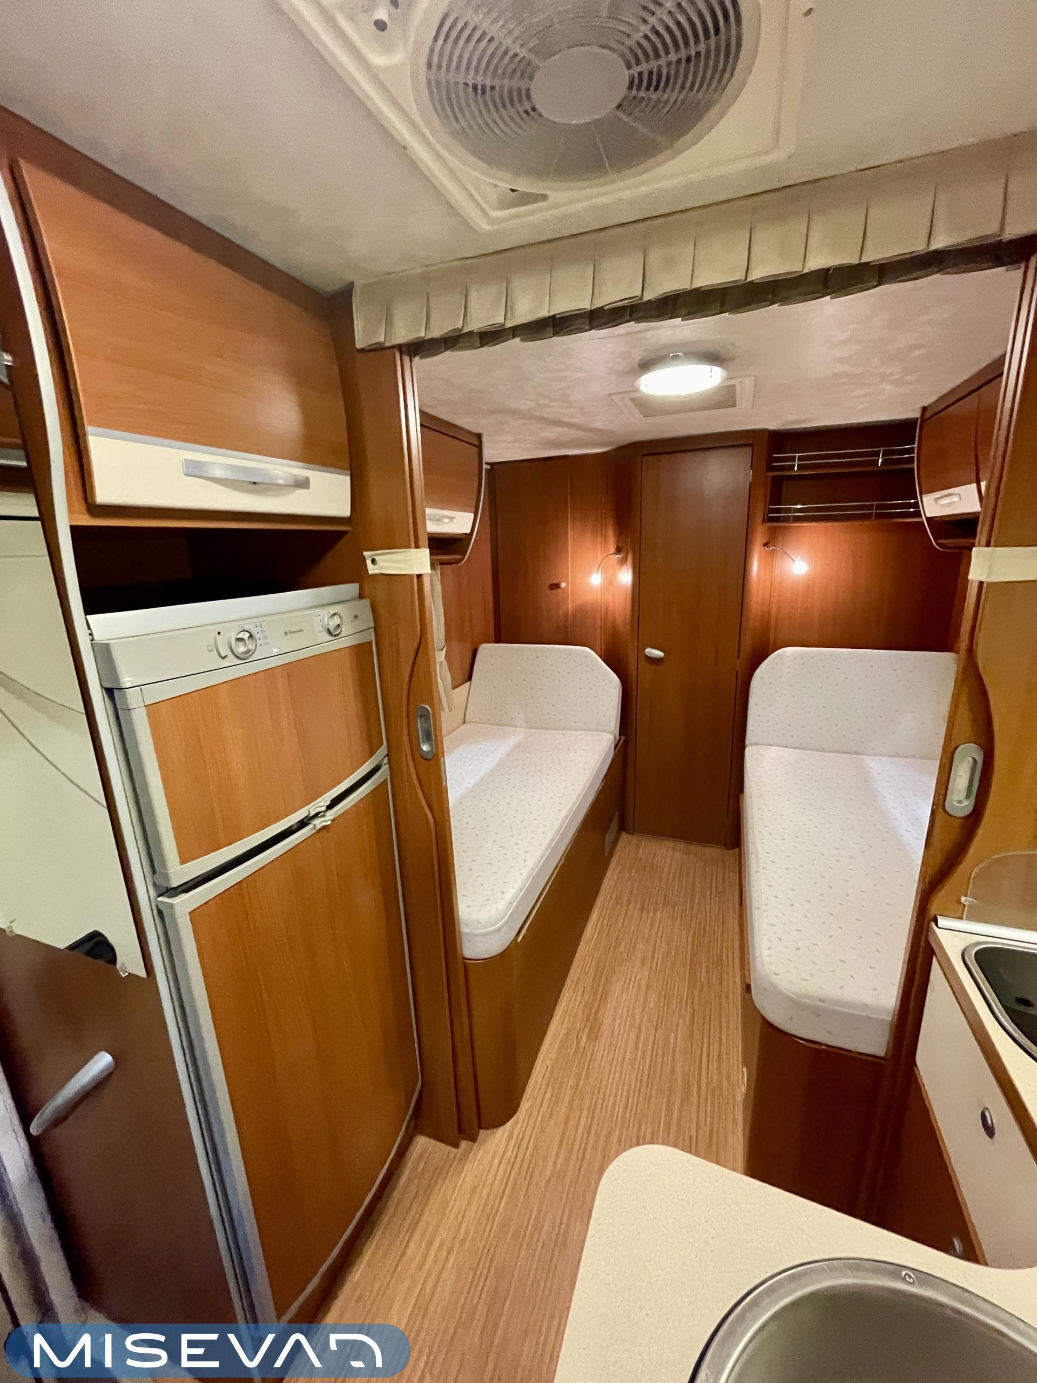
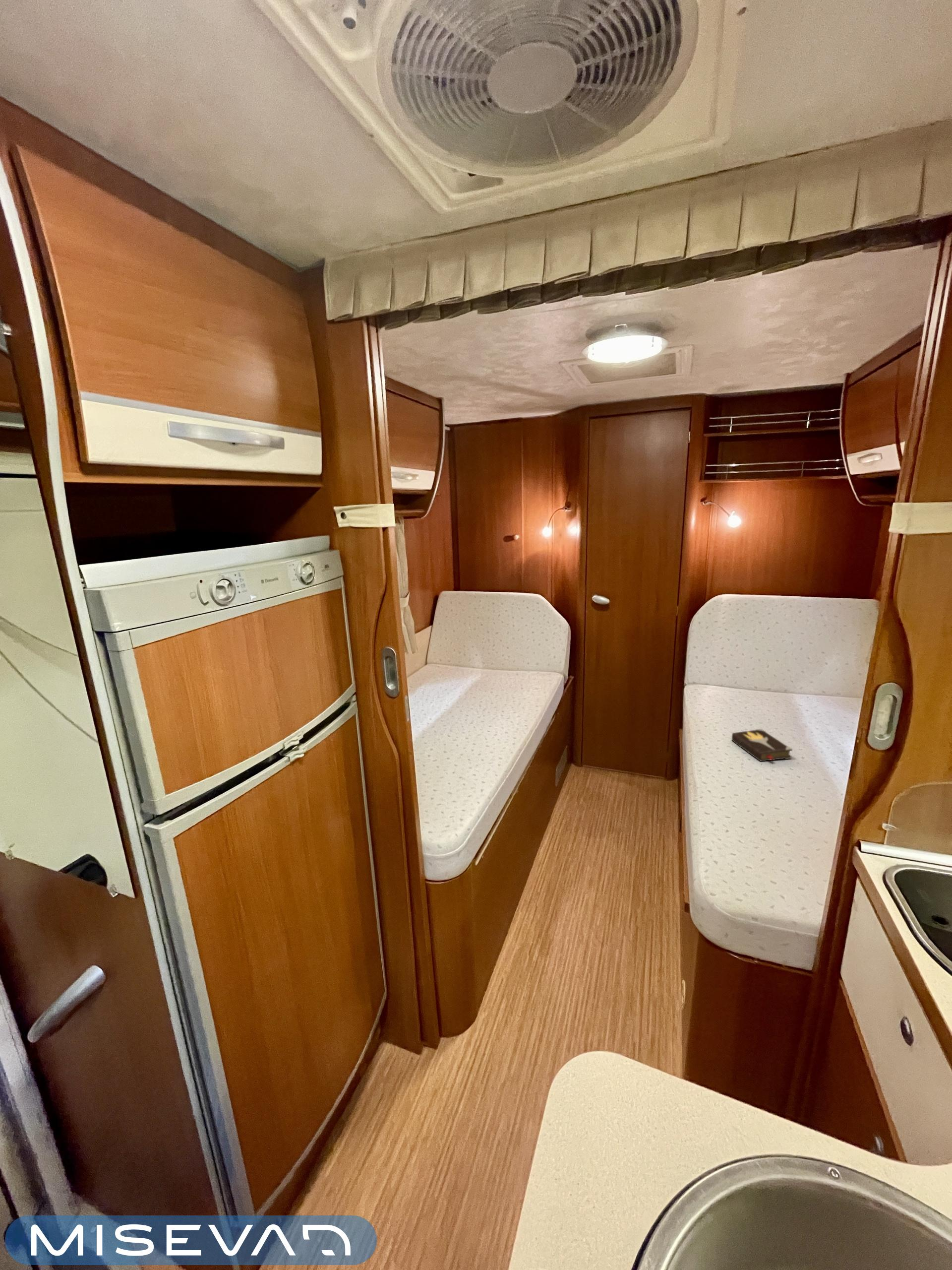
+ hardback book (761, 744)
